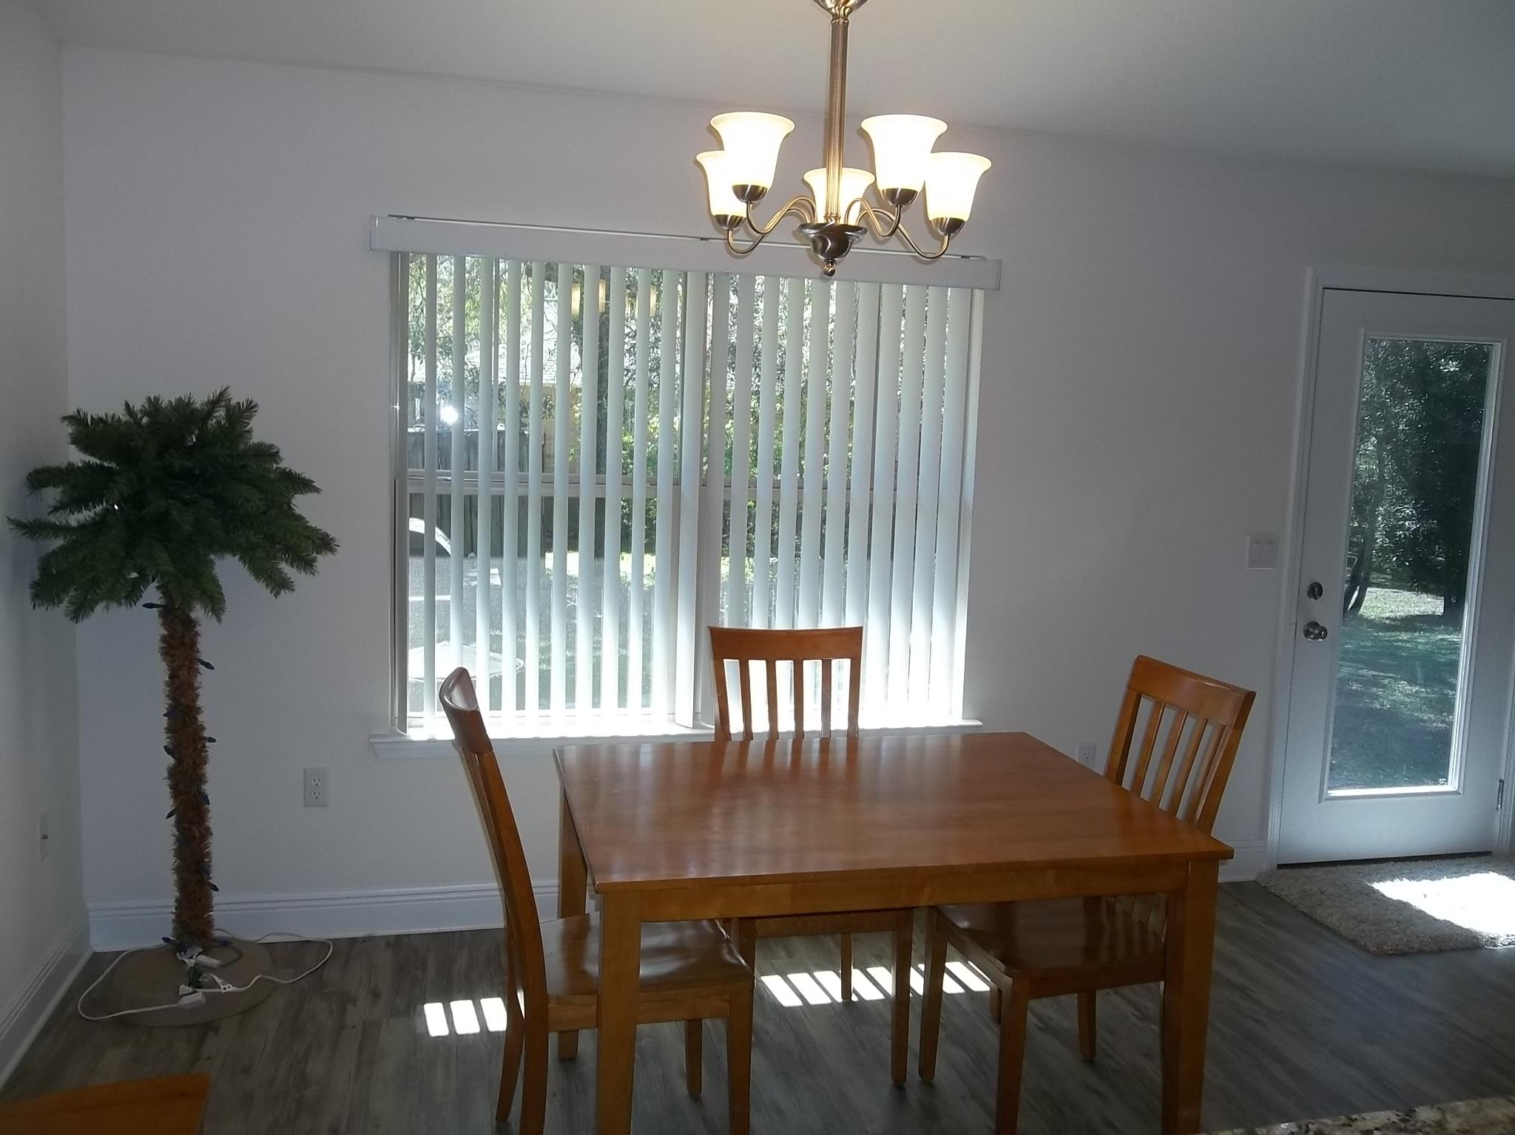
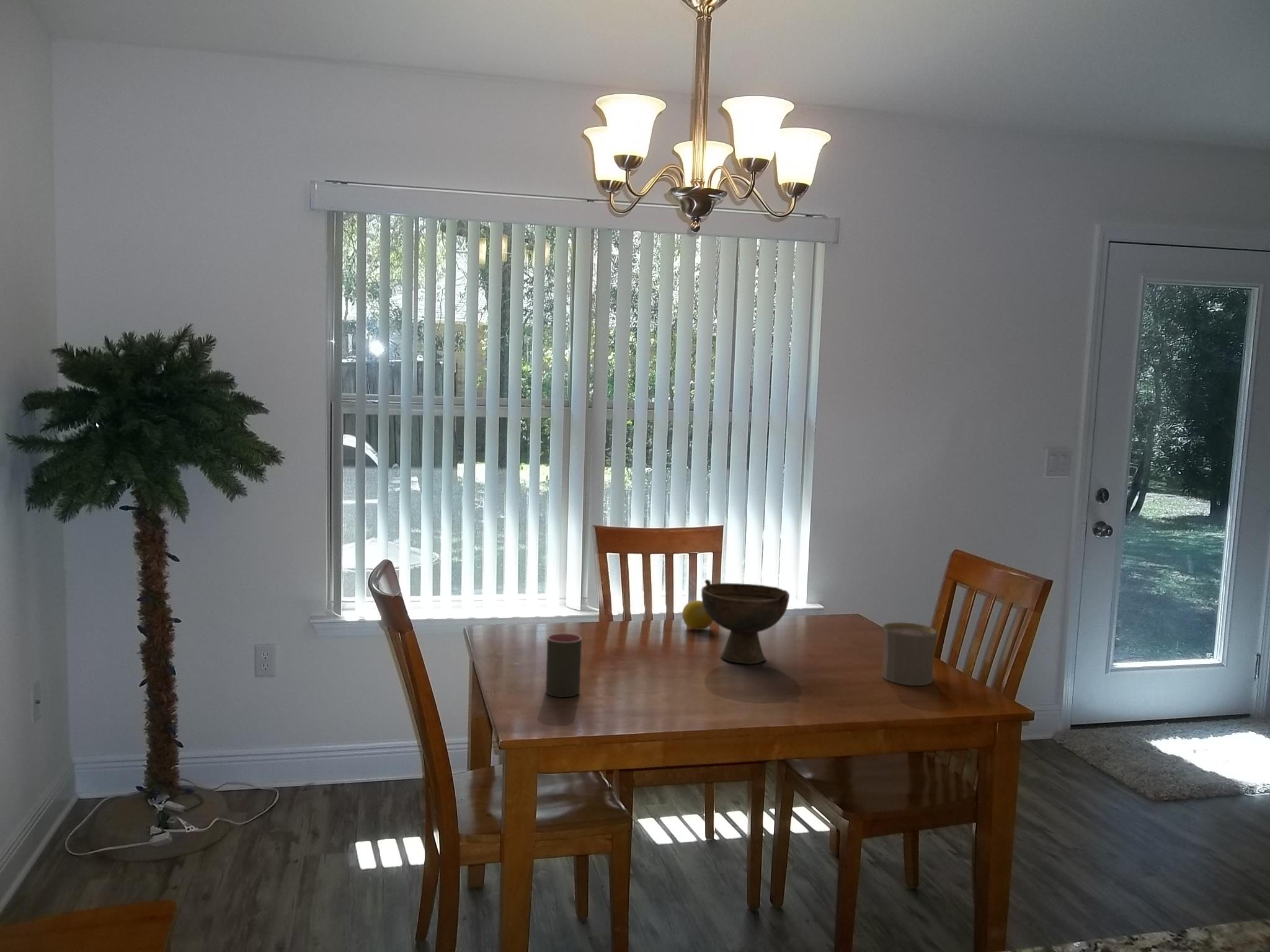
+ fruit (698, 615)
+ bowl (744, 622)
+ cup (908, 653)
+ cup (563, 664)
